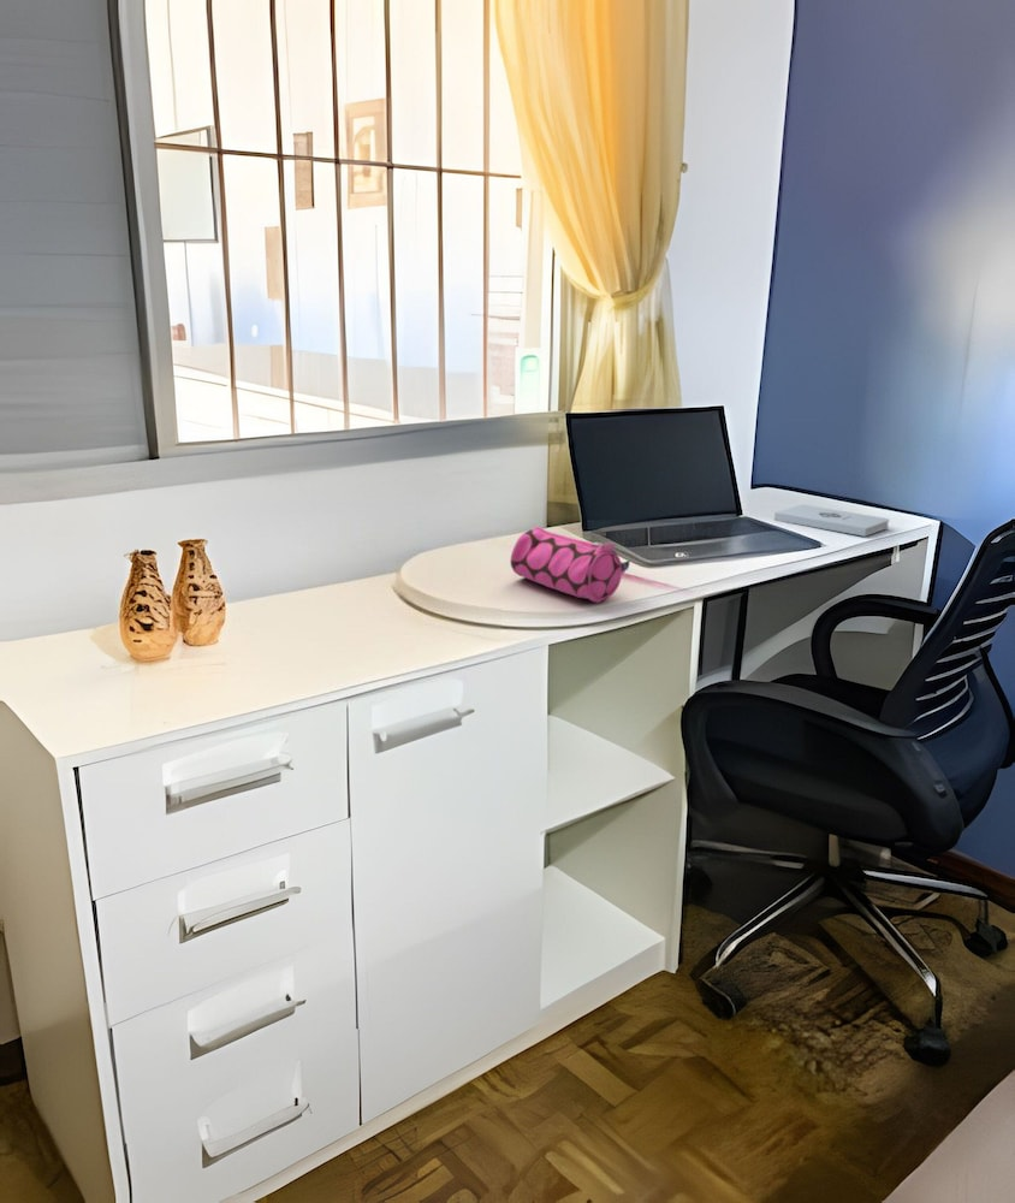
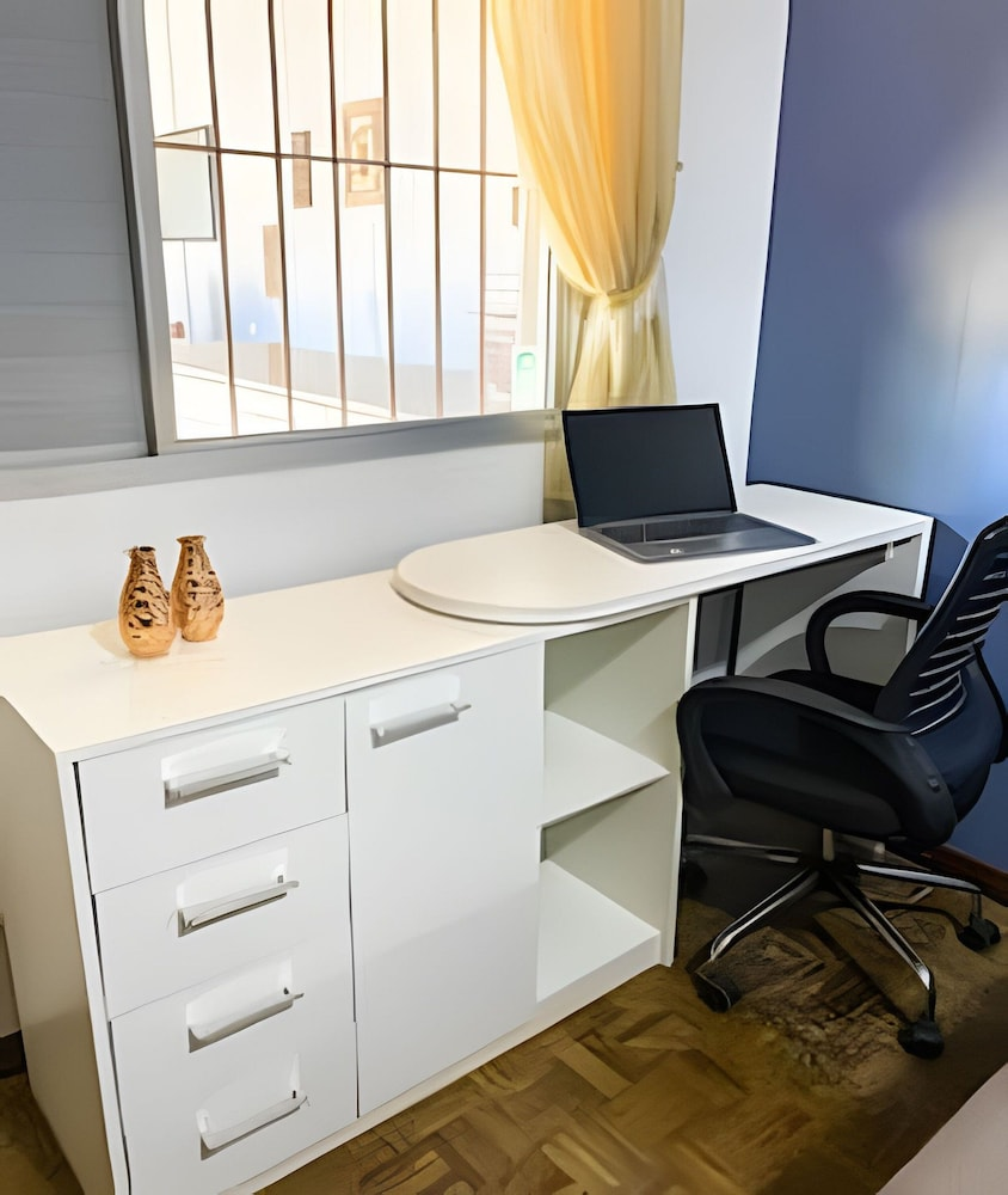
- notepad (832, 518)
- pencil case (565, 561)
